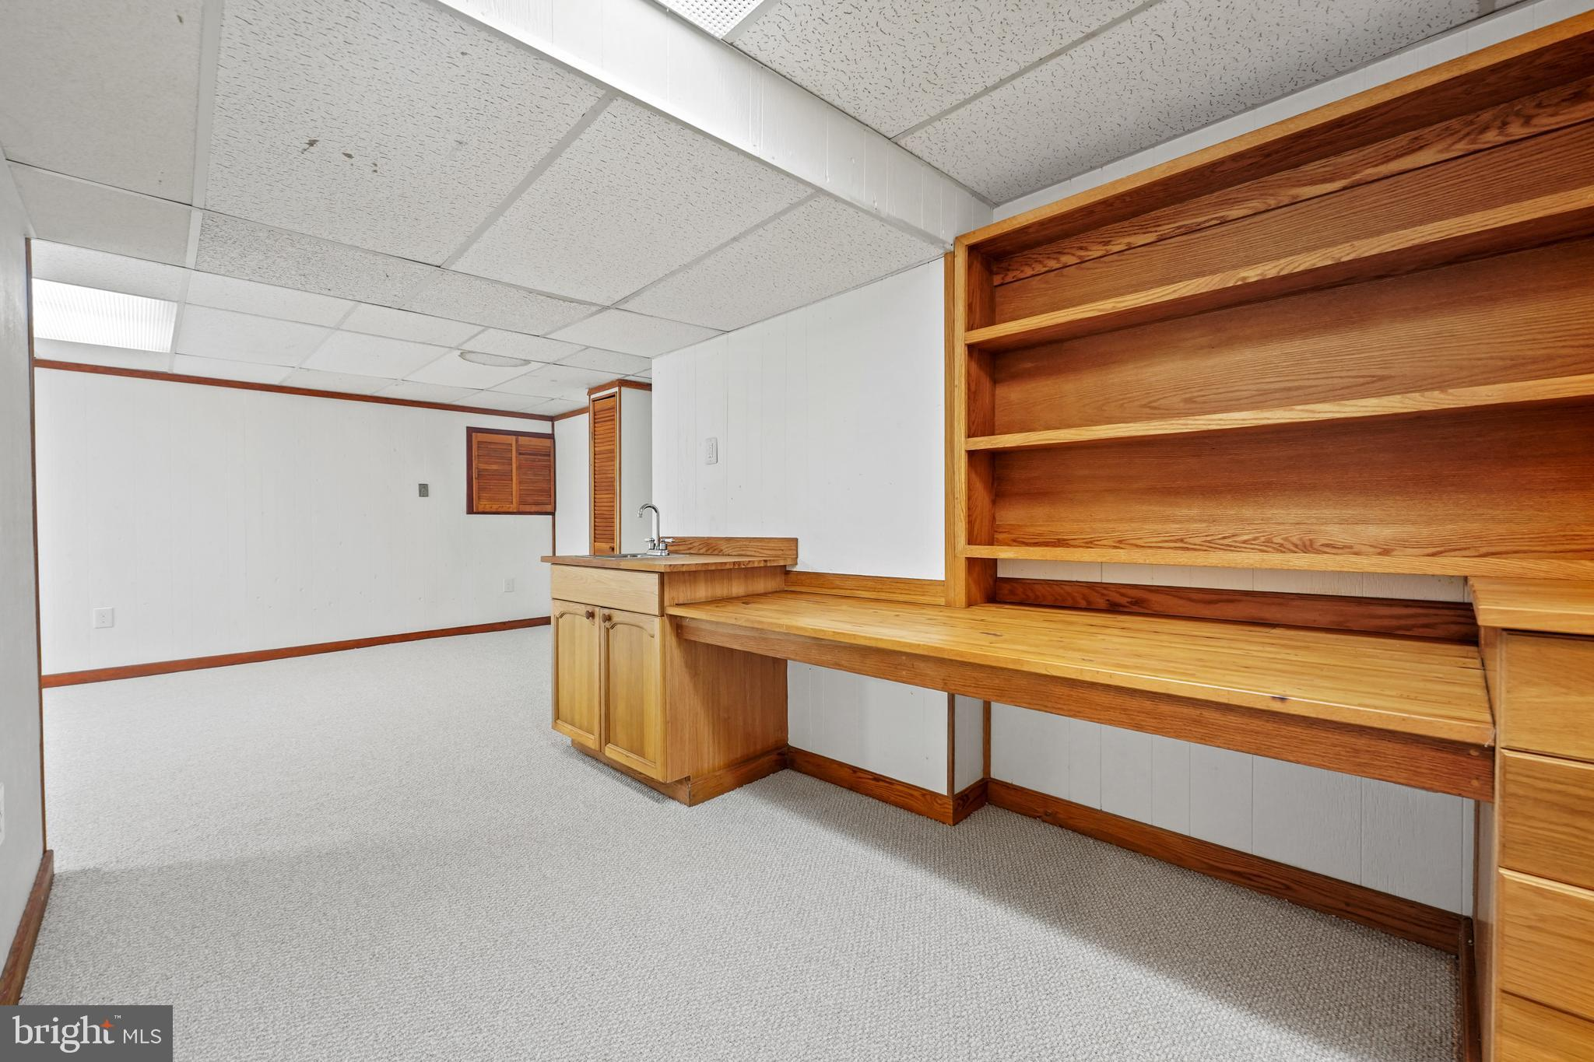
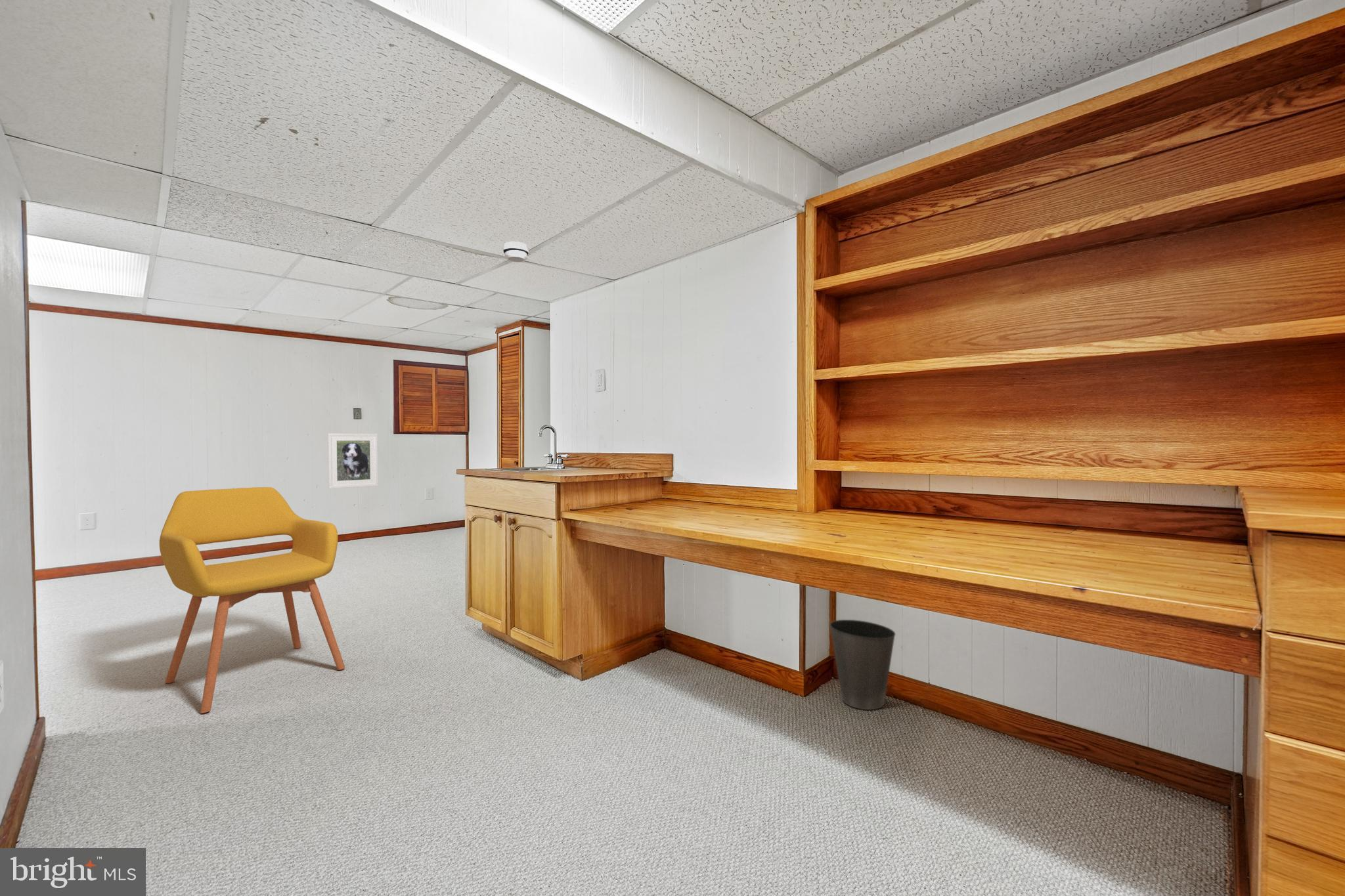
+ waste basket (862, 664)
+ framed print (353, 460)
+ armchair (251, 582)
+ smoke detector (516, 252)
